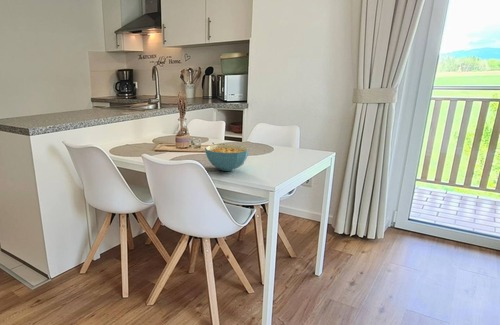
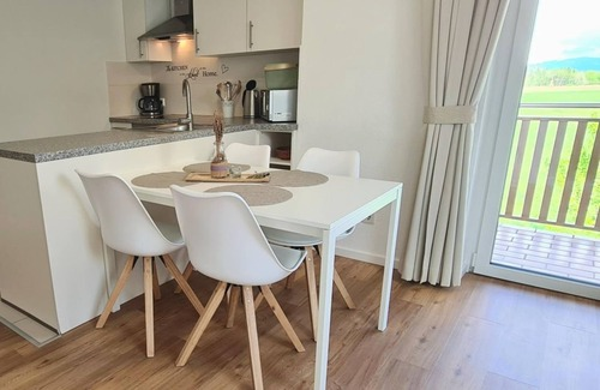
- cereal bowl (226, 158)
